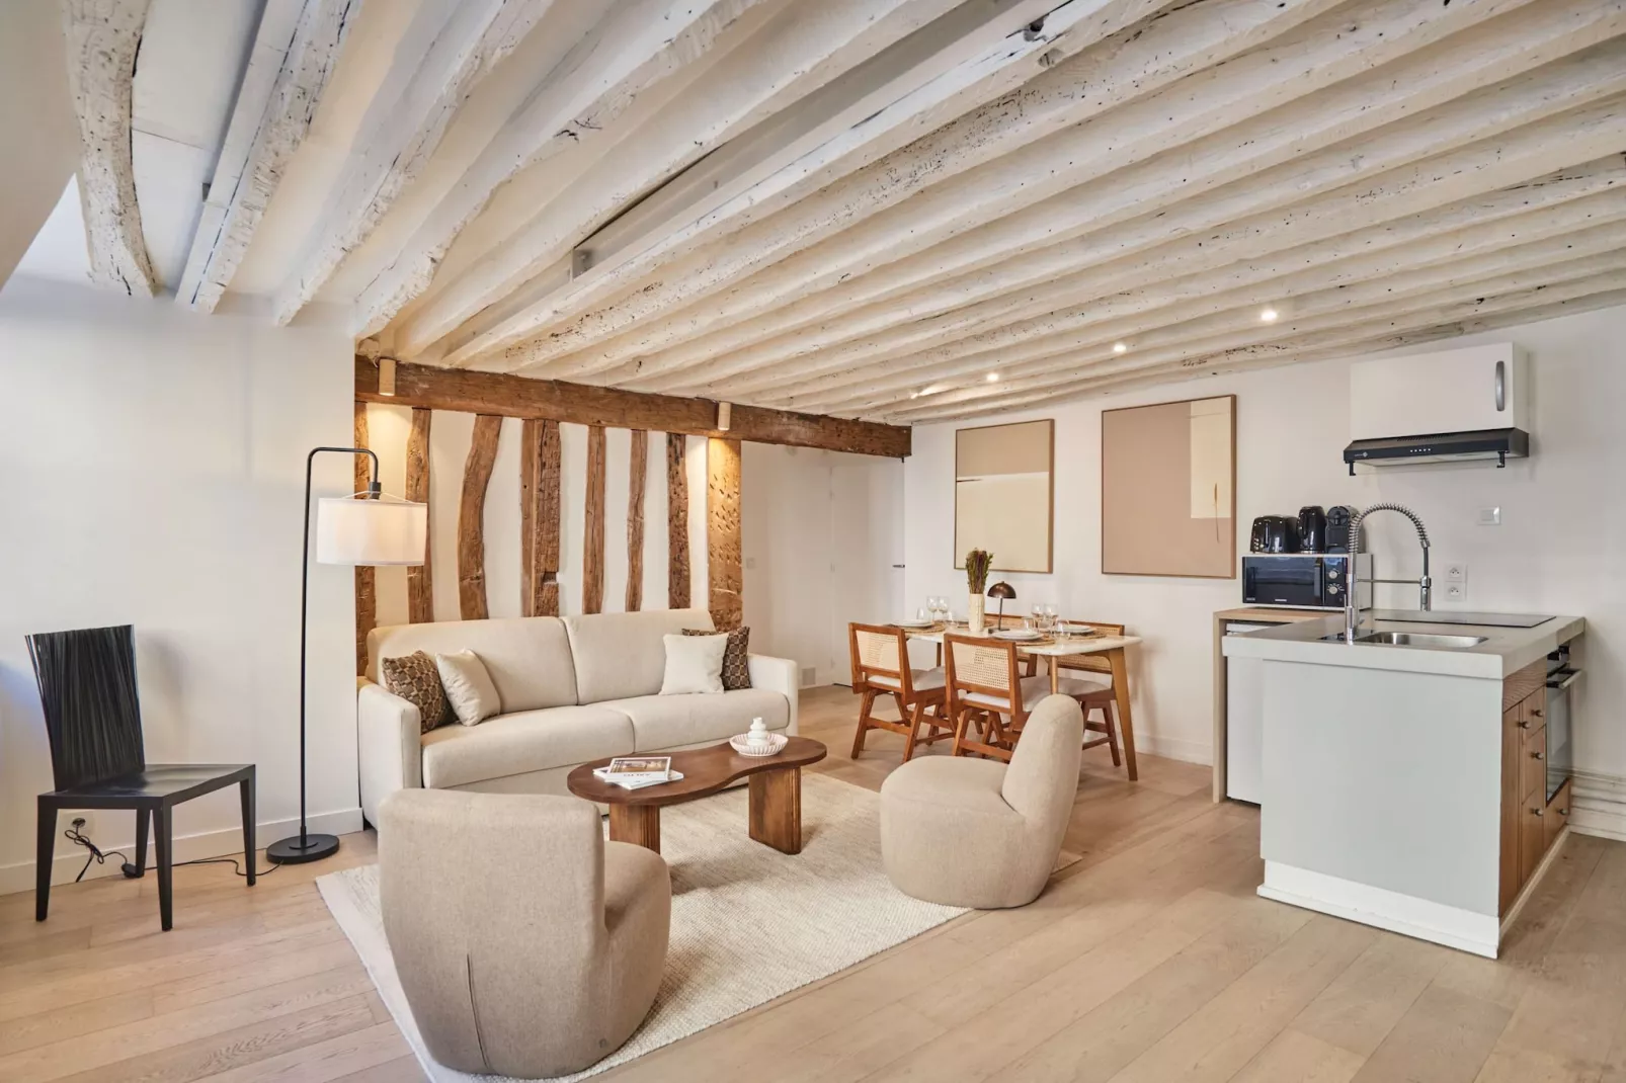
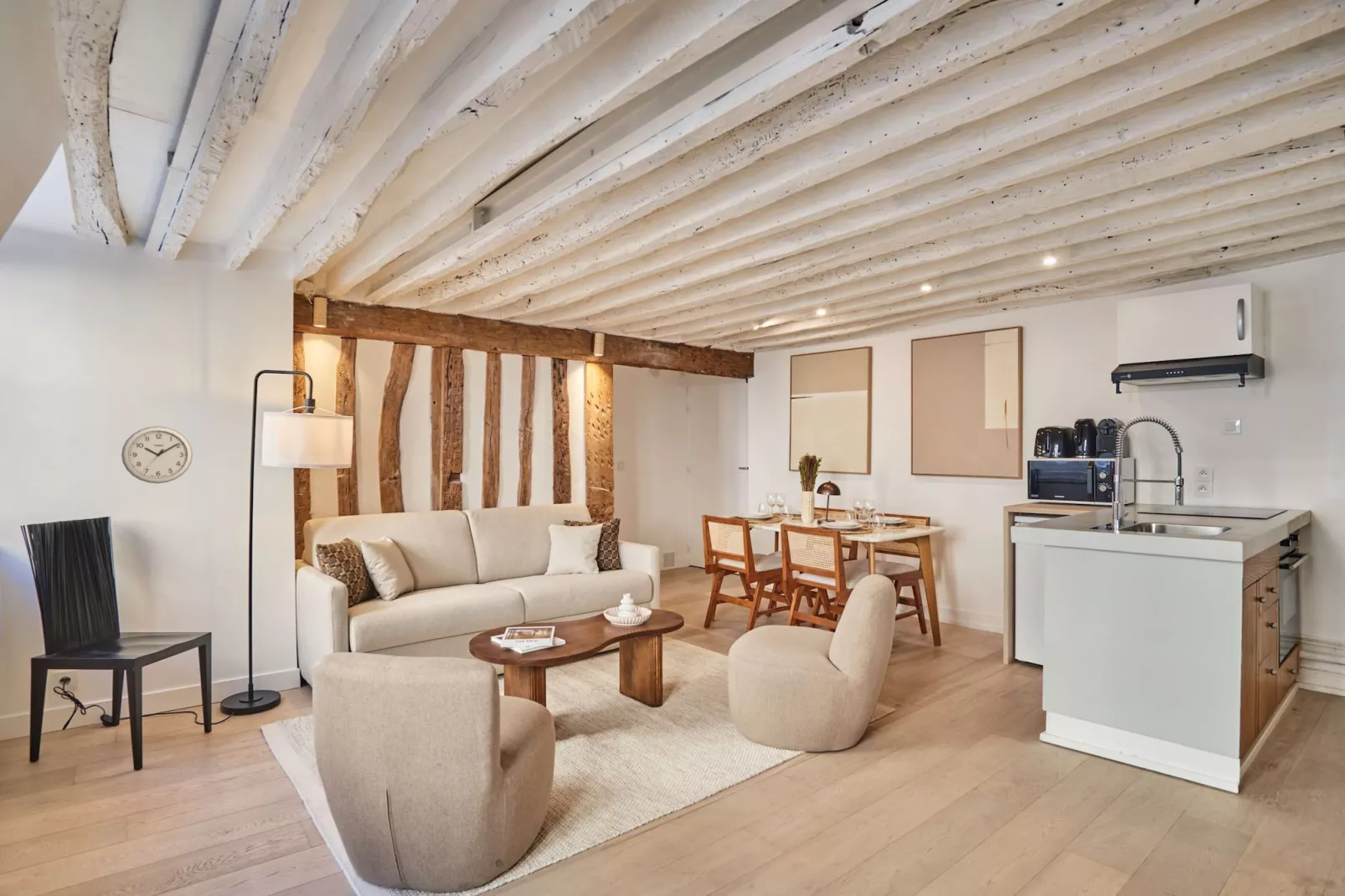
+ wall clock (157, 455)
